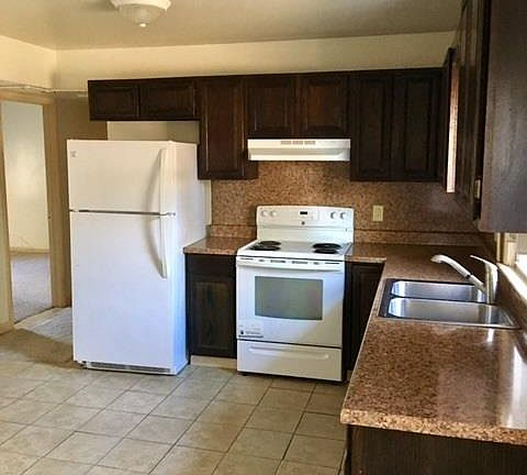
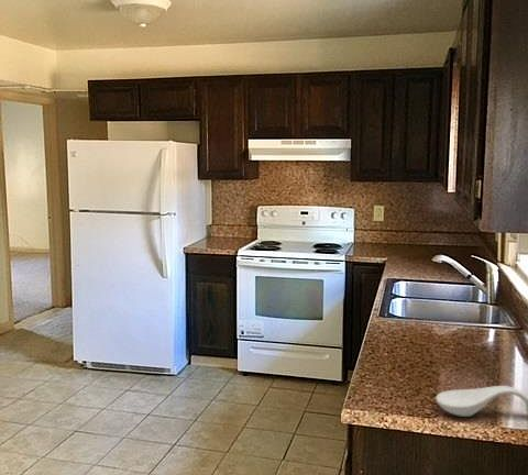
+ spoon rest (484, 399)
